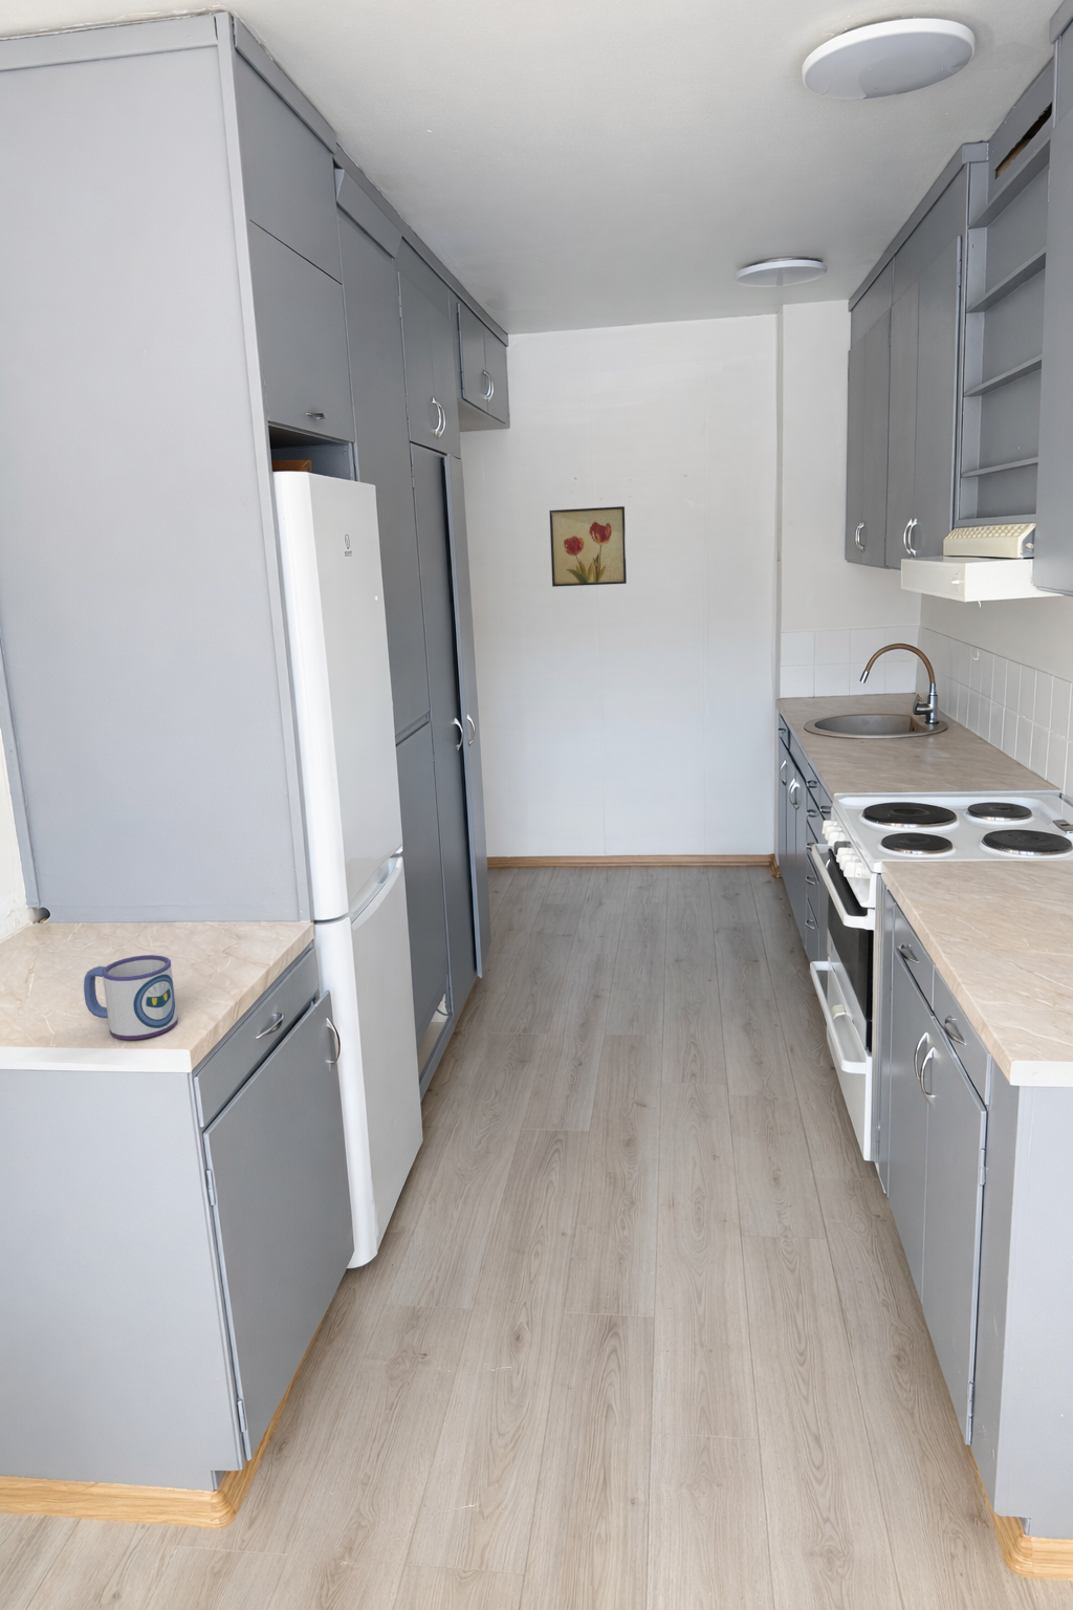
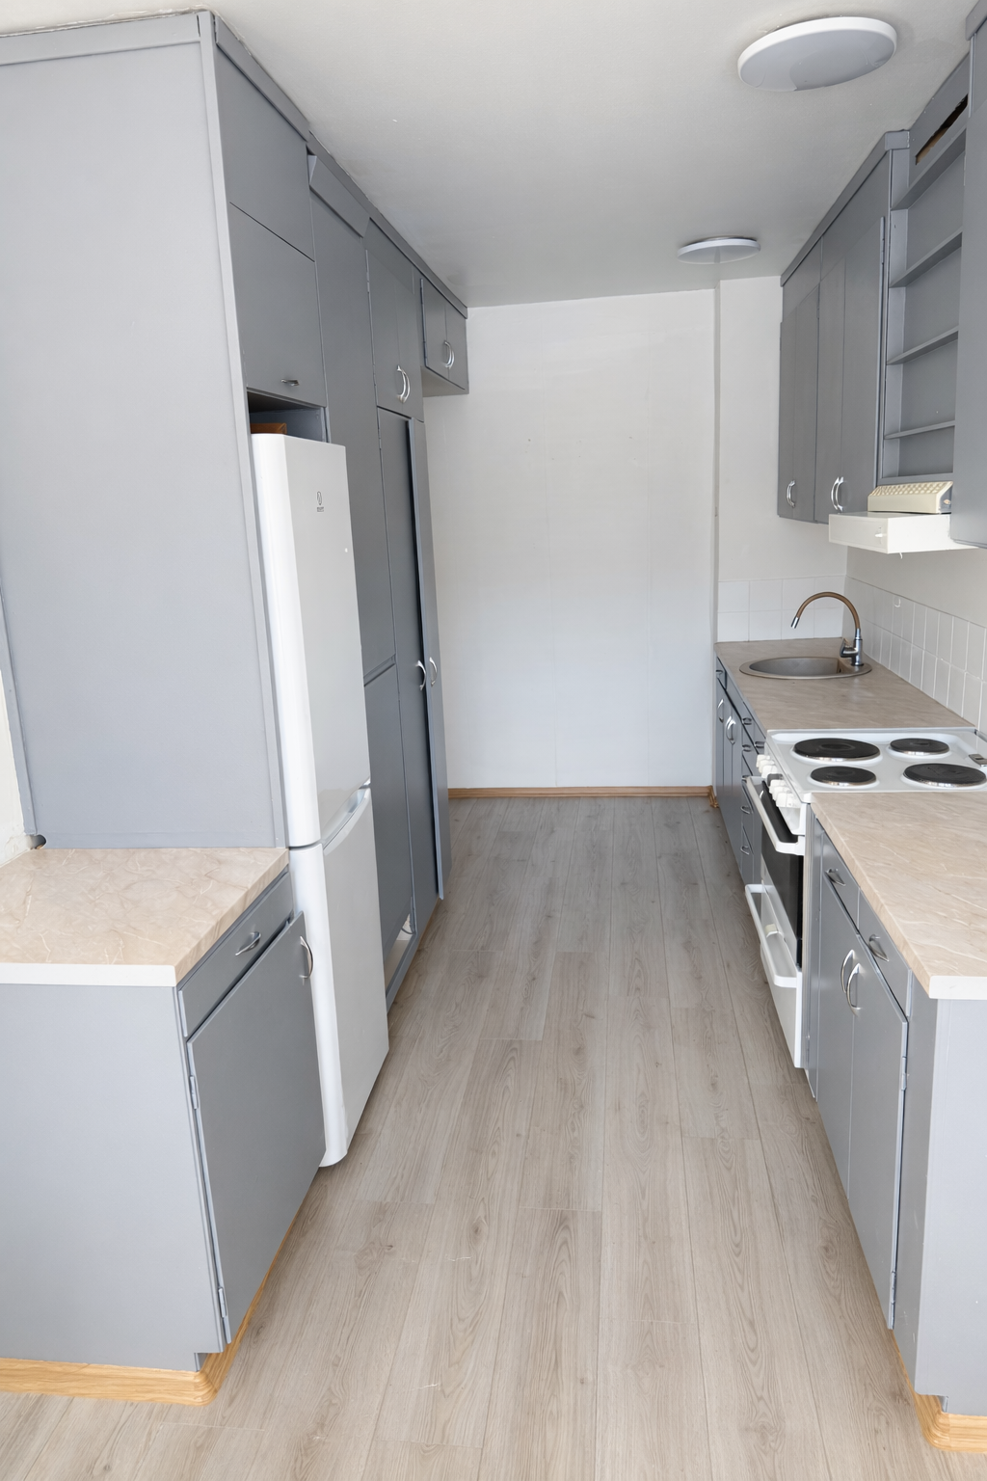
- mug (128, 994)
- wall art (588, 547)
